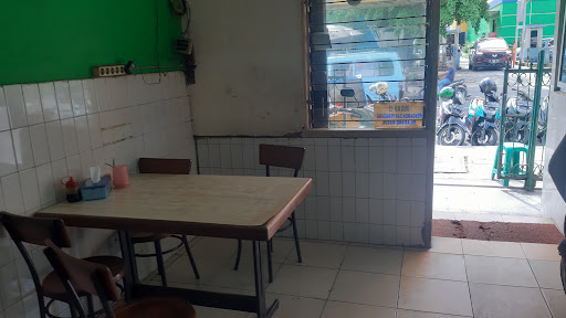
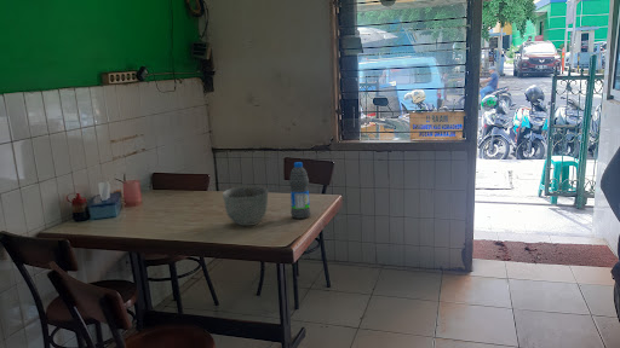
+ water bottle (299, 190)
+ bowl (246, 207)
